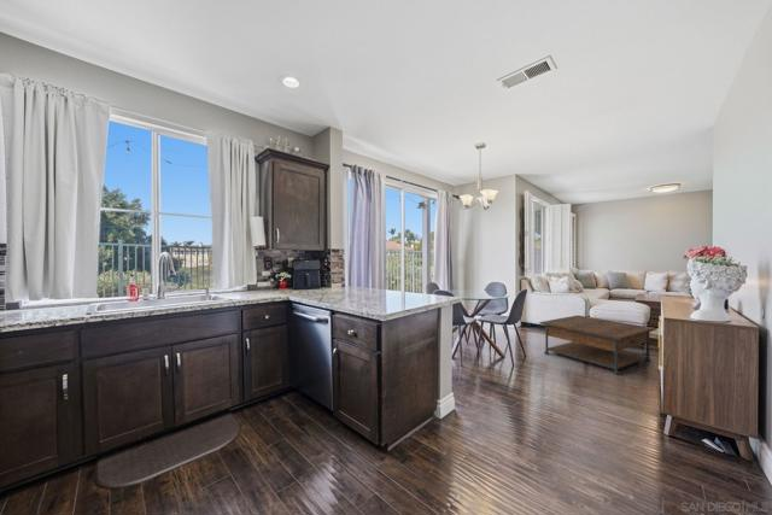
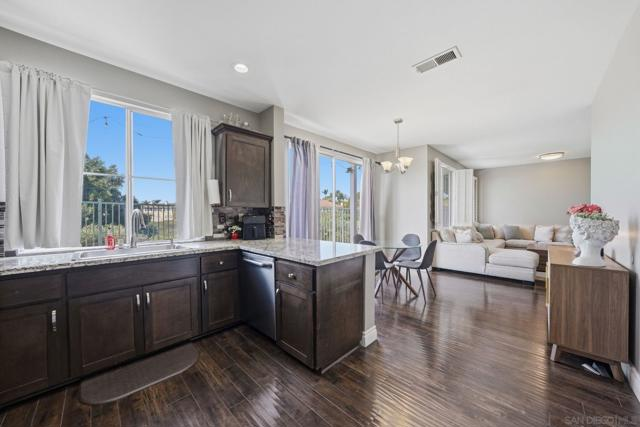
- coffee table (595, 340)
